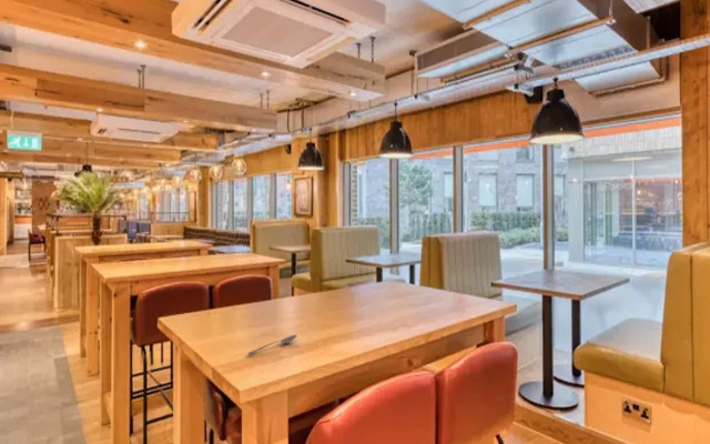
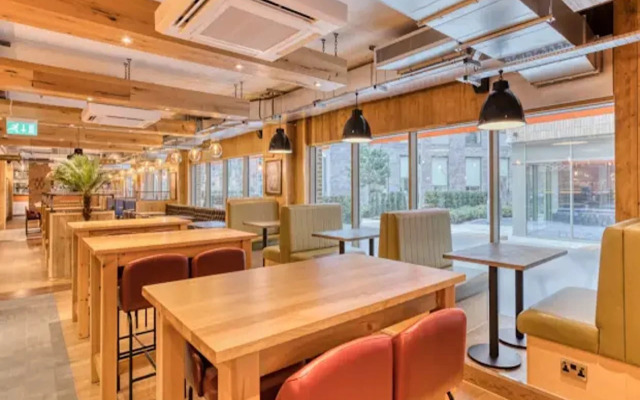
- spoon (272, 343)
